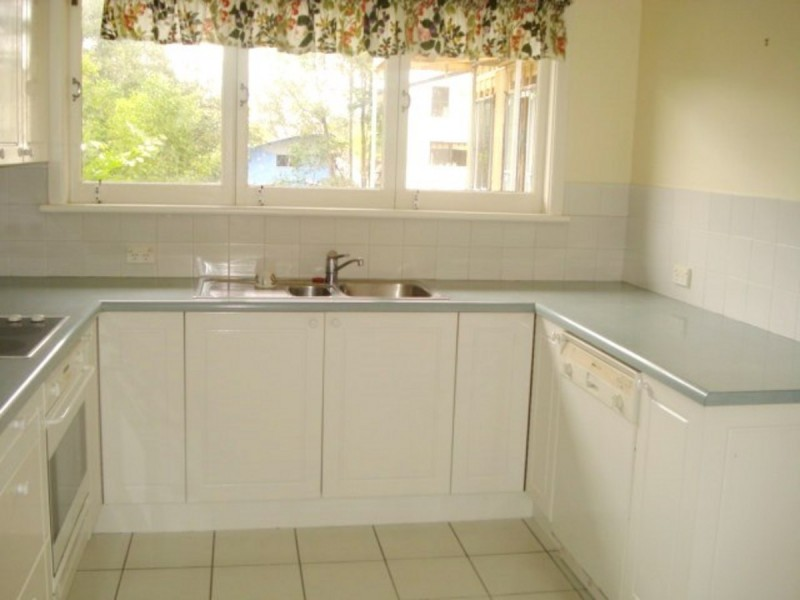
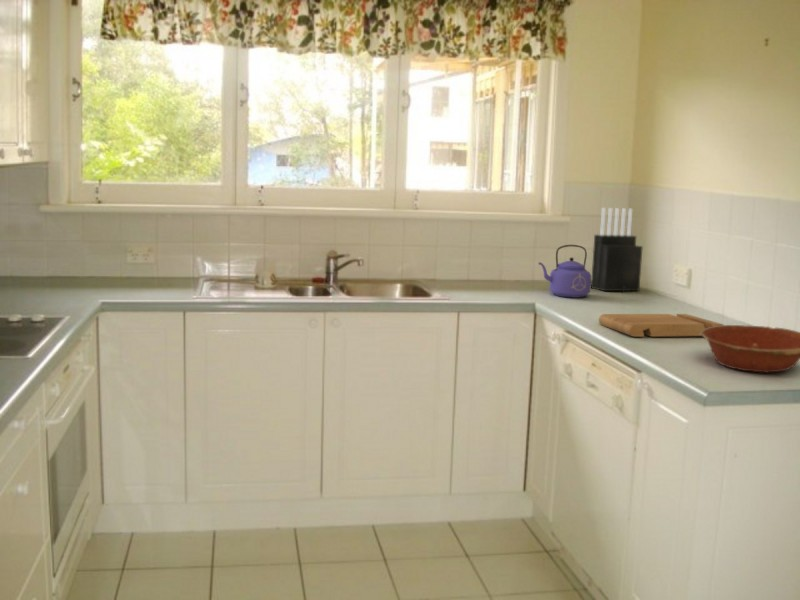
+ knife block (619, 249)
+ cutting board (661, 324)
+ kettle (564, 270)
+ bowl (755, 349)
